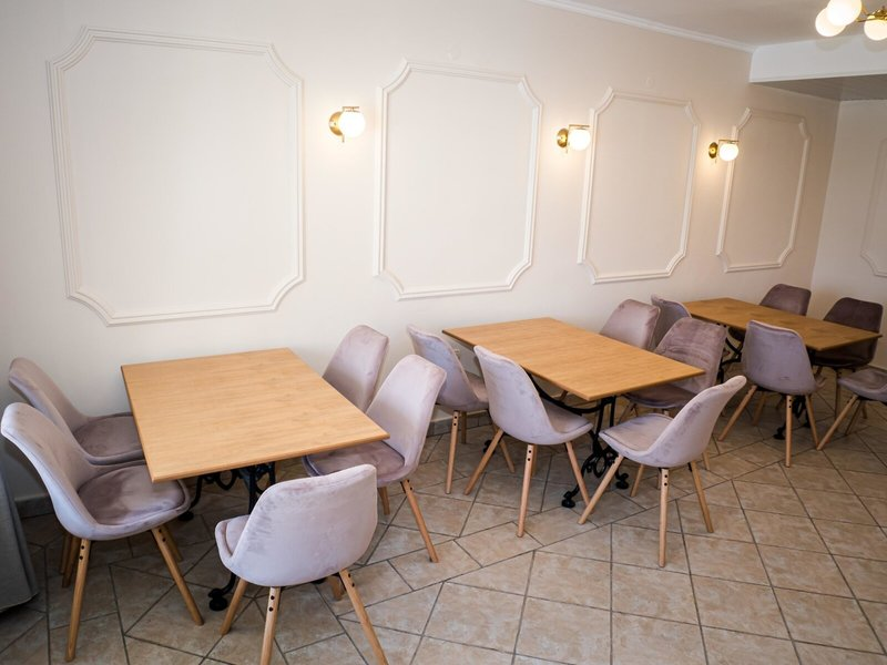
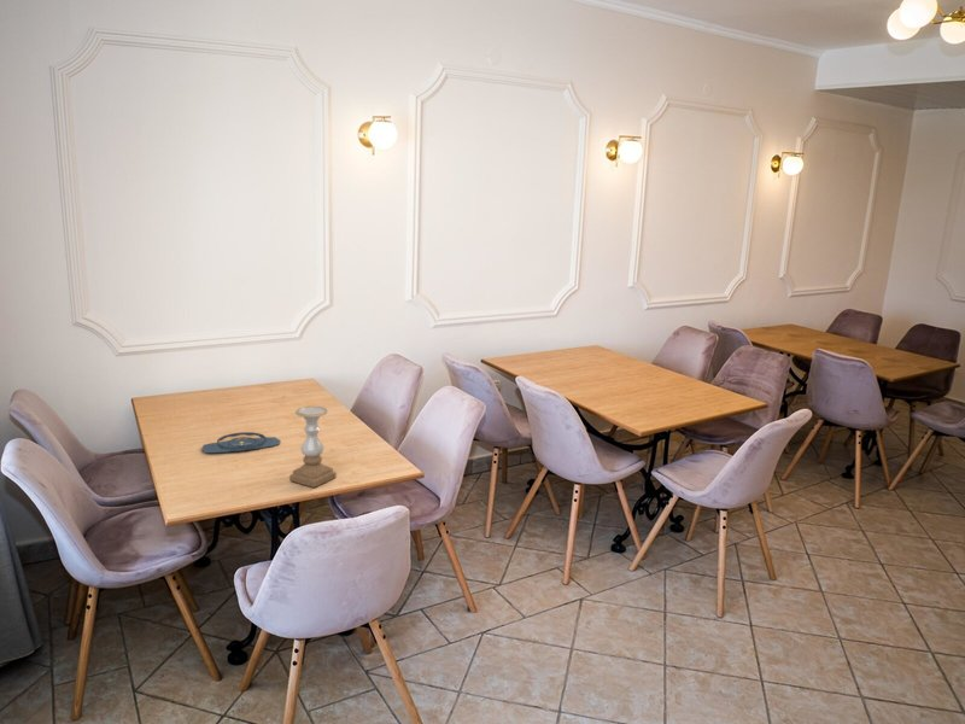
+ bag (241, 432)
+ candle holder (311, 444)
